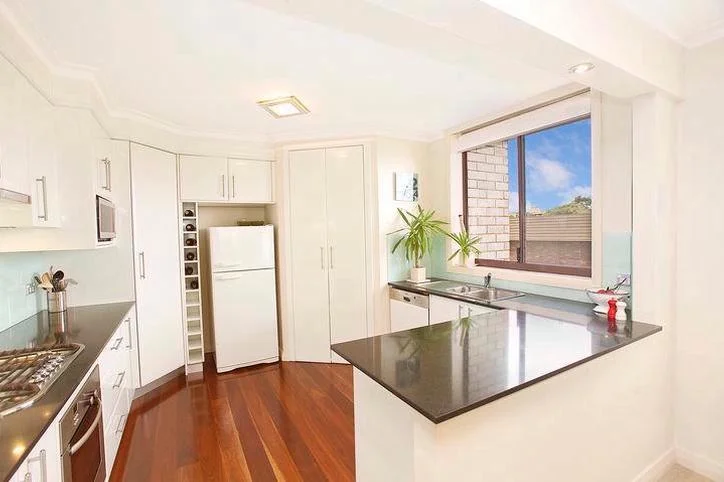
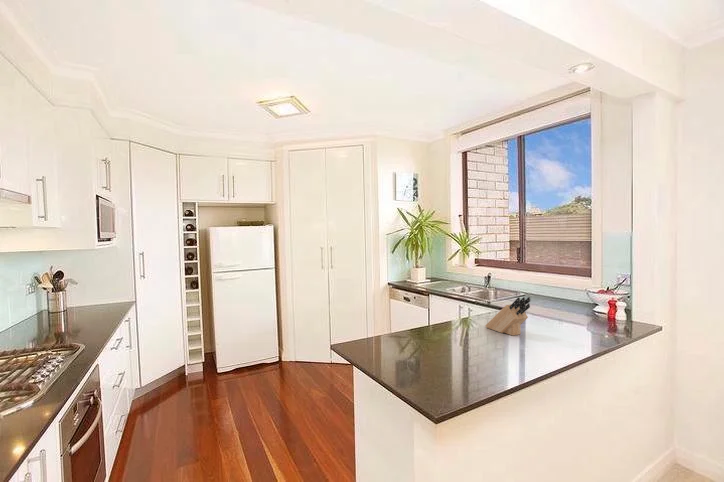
+ knife block (508, 312)
